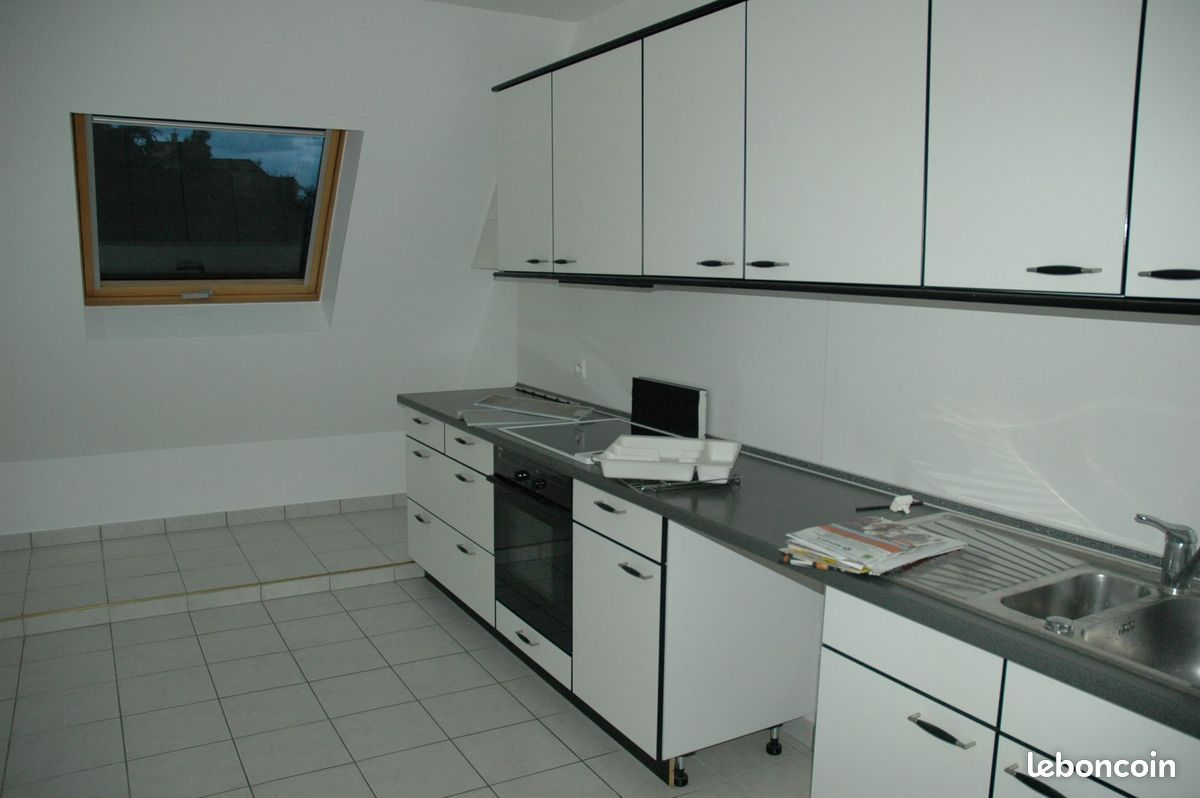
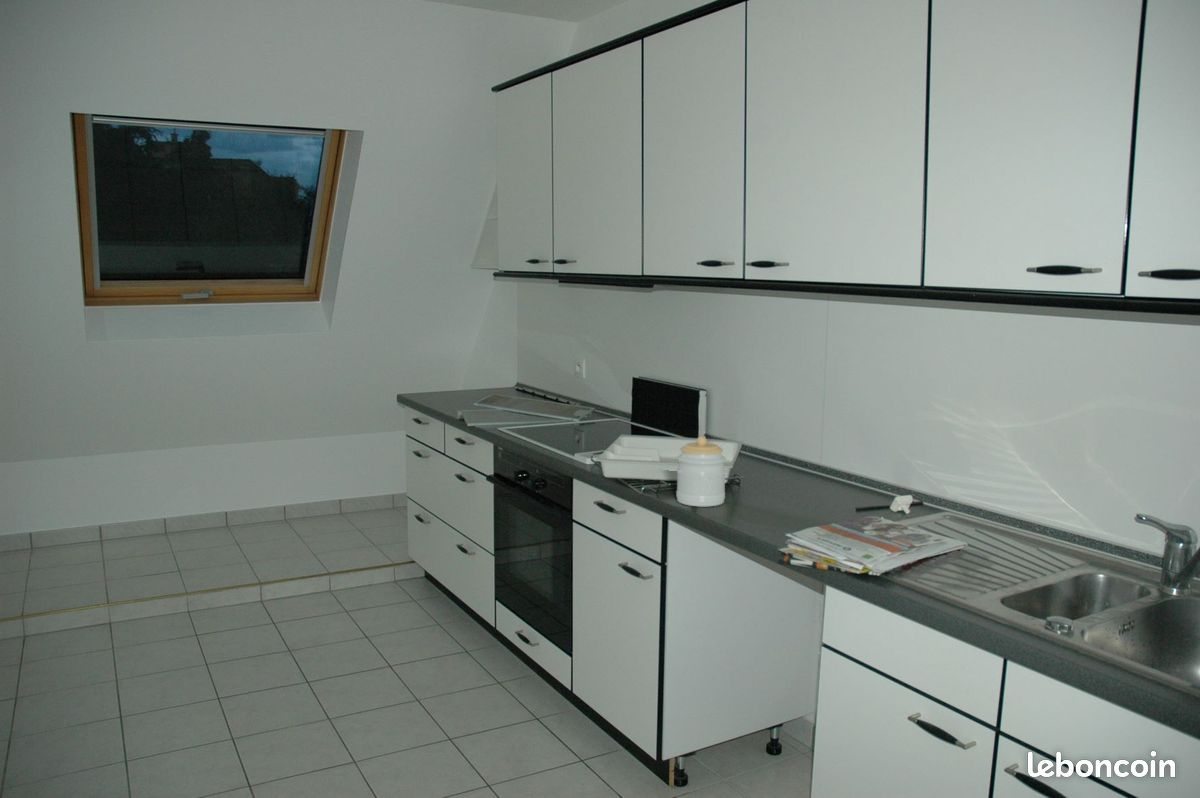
+ jar (701, 469)
